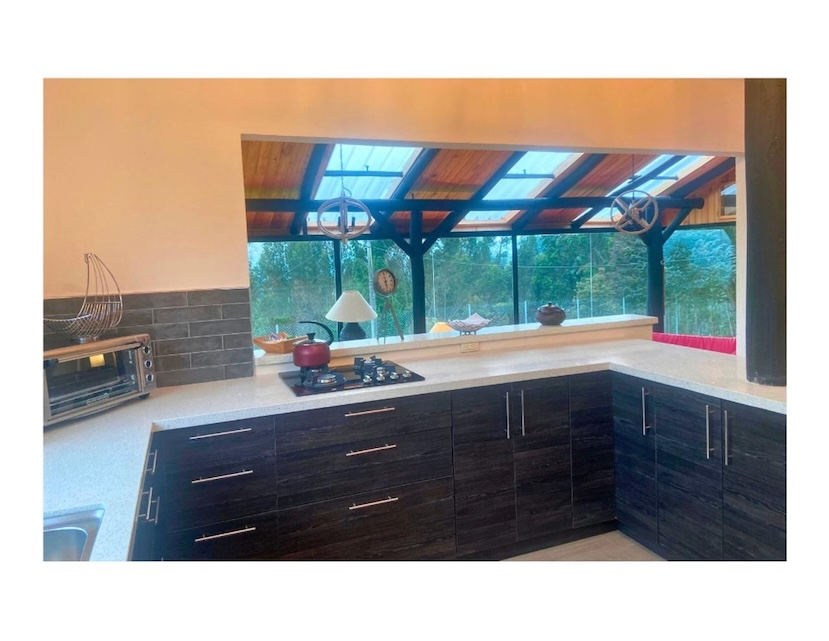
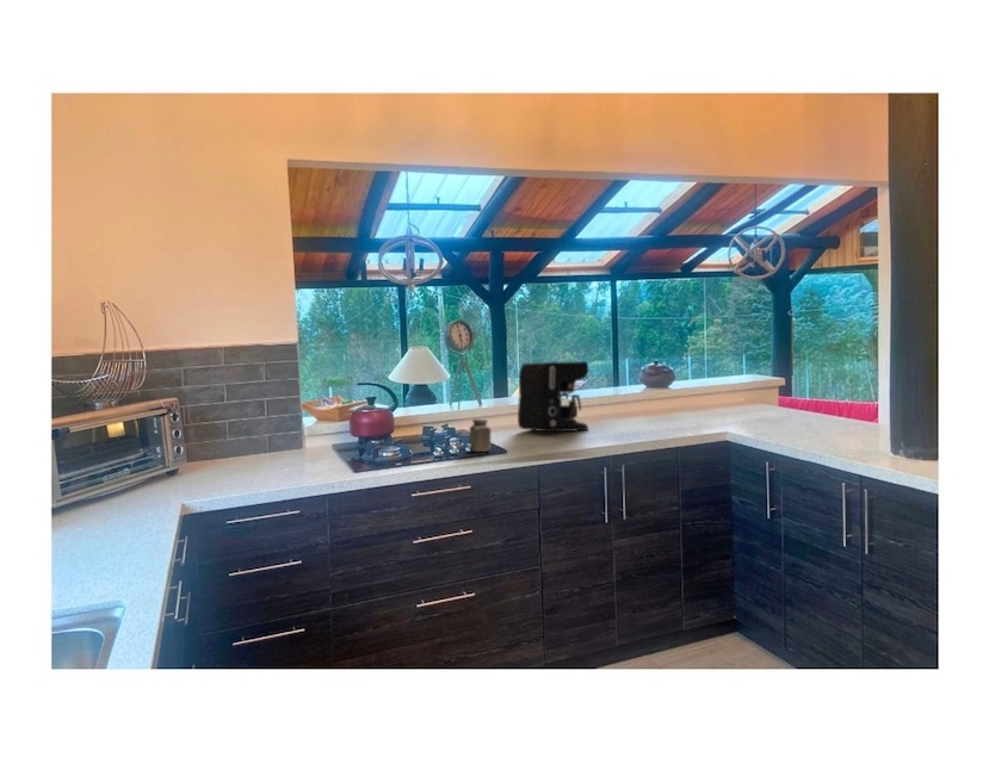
+ coffee maker (556, 396)
+ salt shaker (480, 434)
